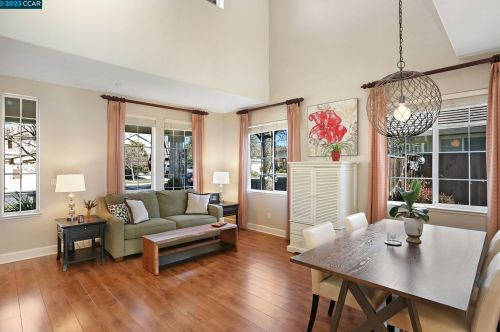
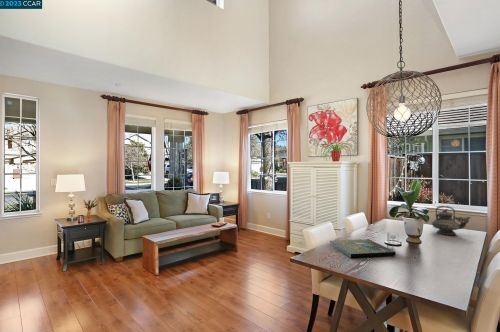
+ teapot (450, 220)
+ board game (360, 246)
